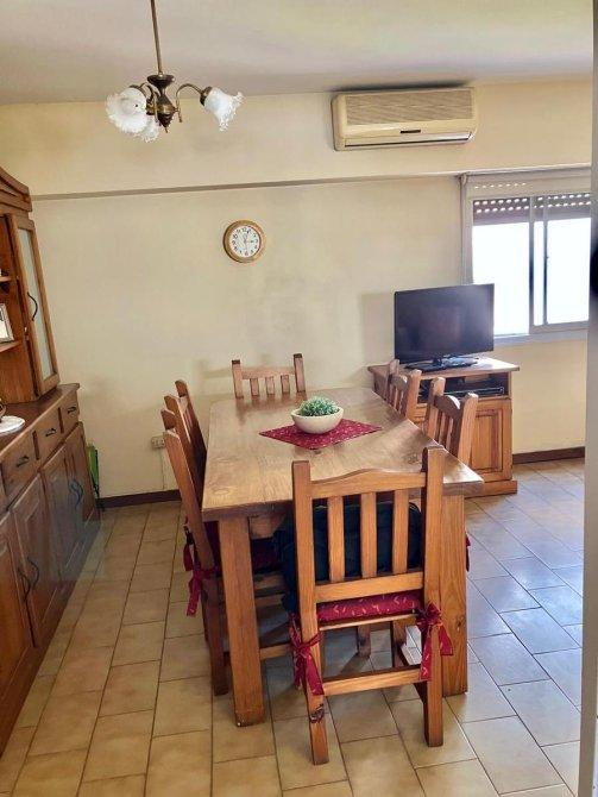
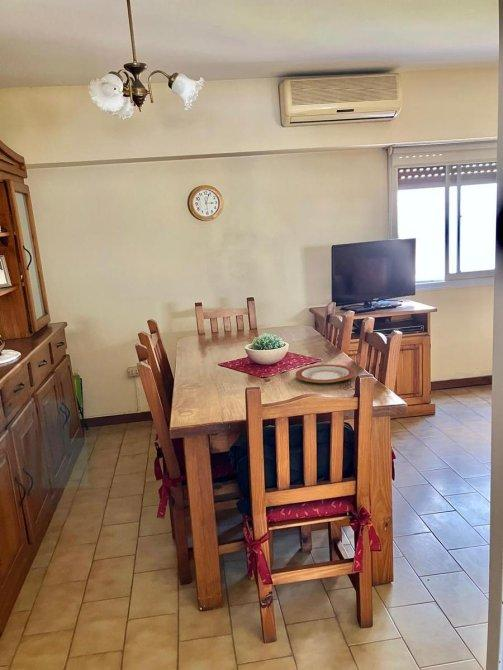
+ plate (325, 375)
